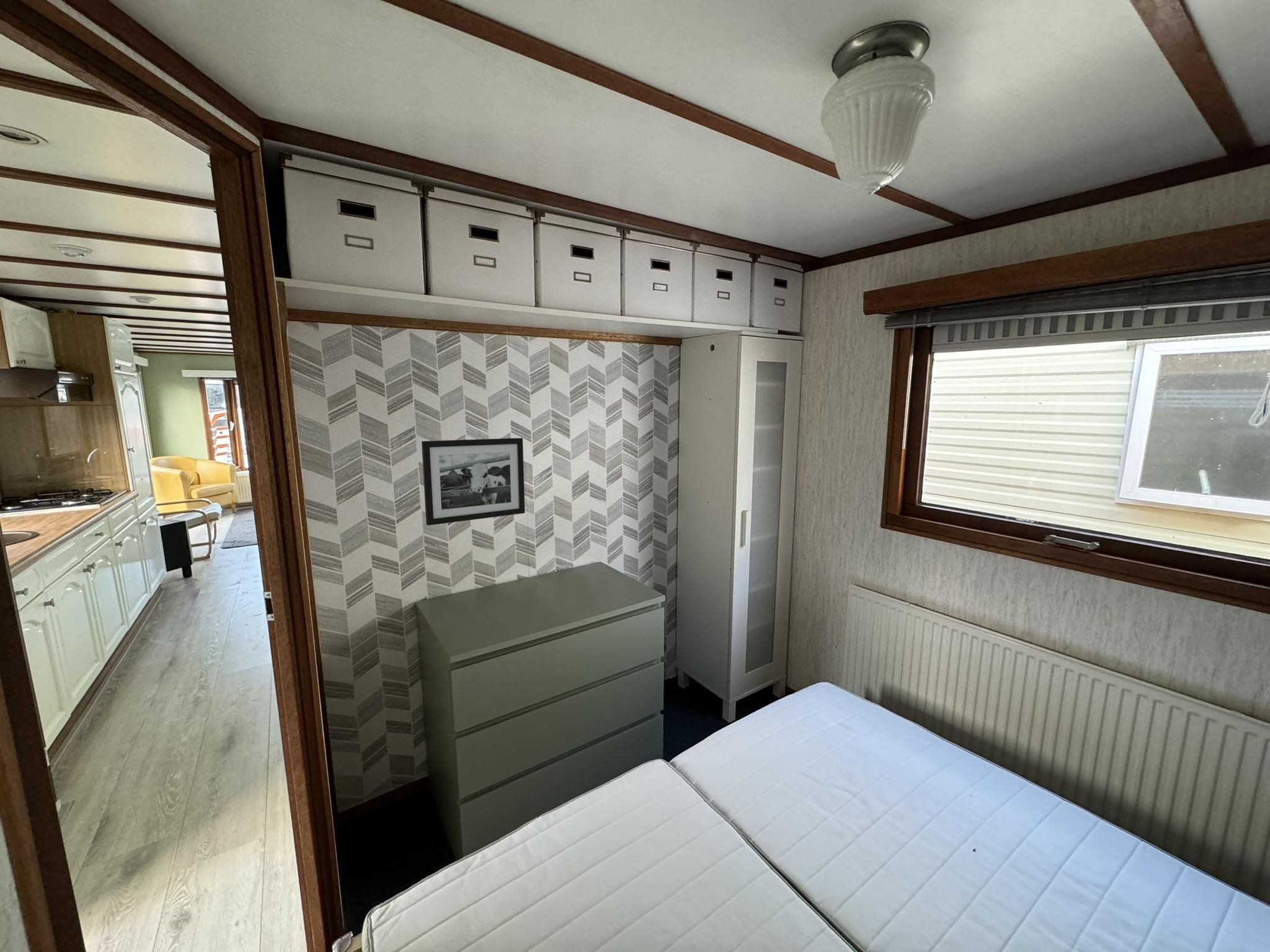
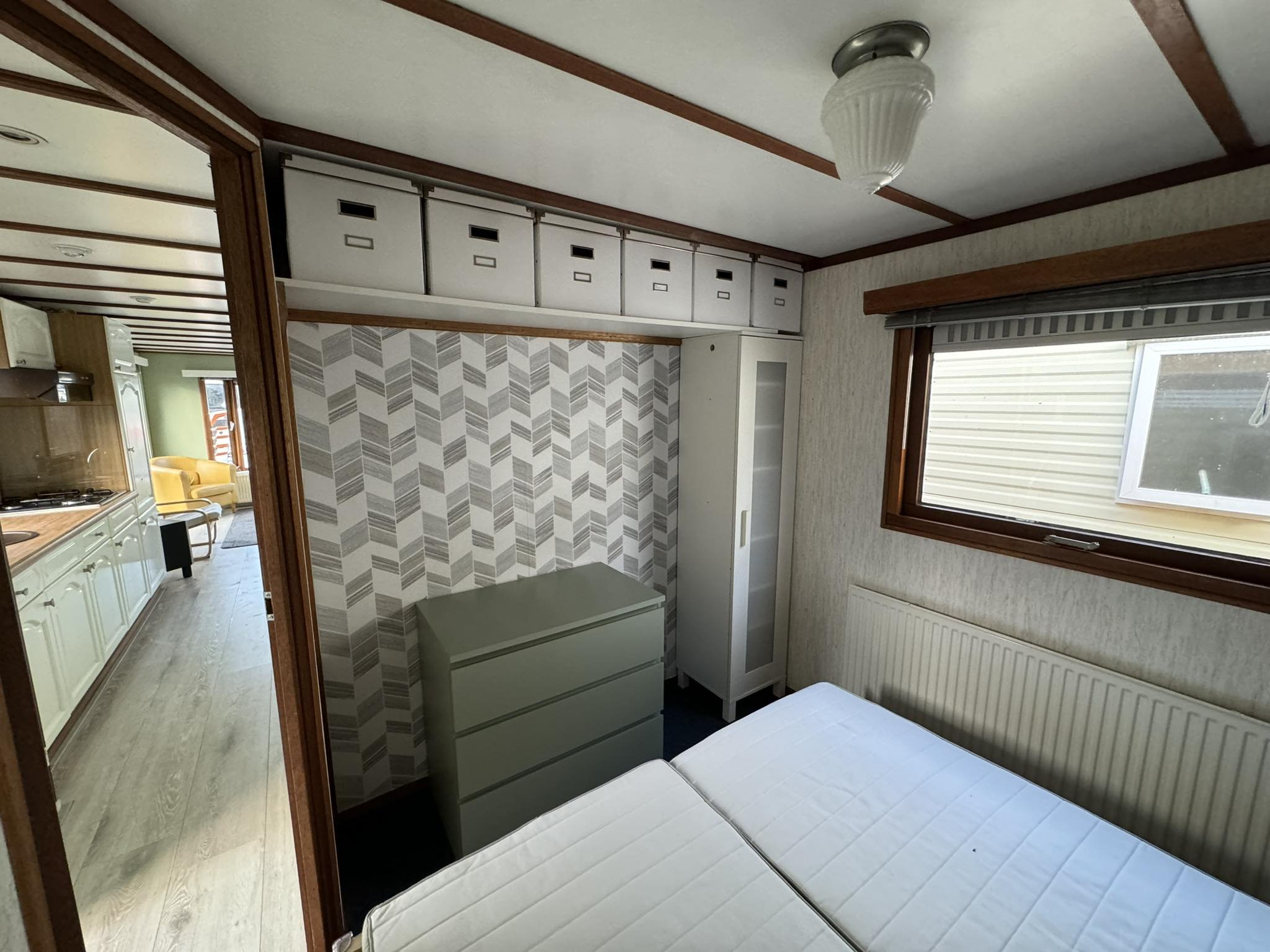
- picture frame (476, 479)
